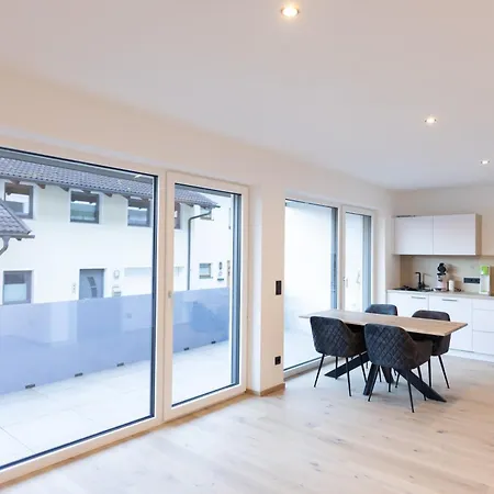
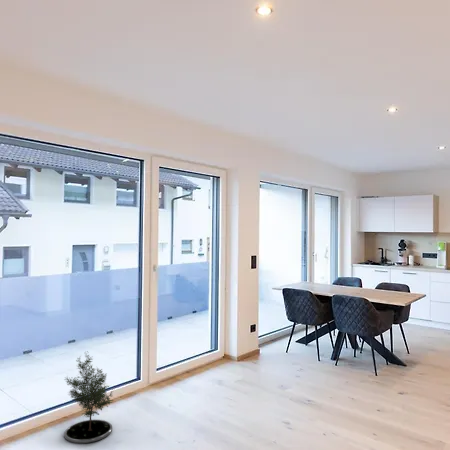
+ potted tree (91, 390)
